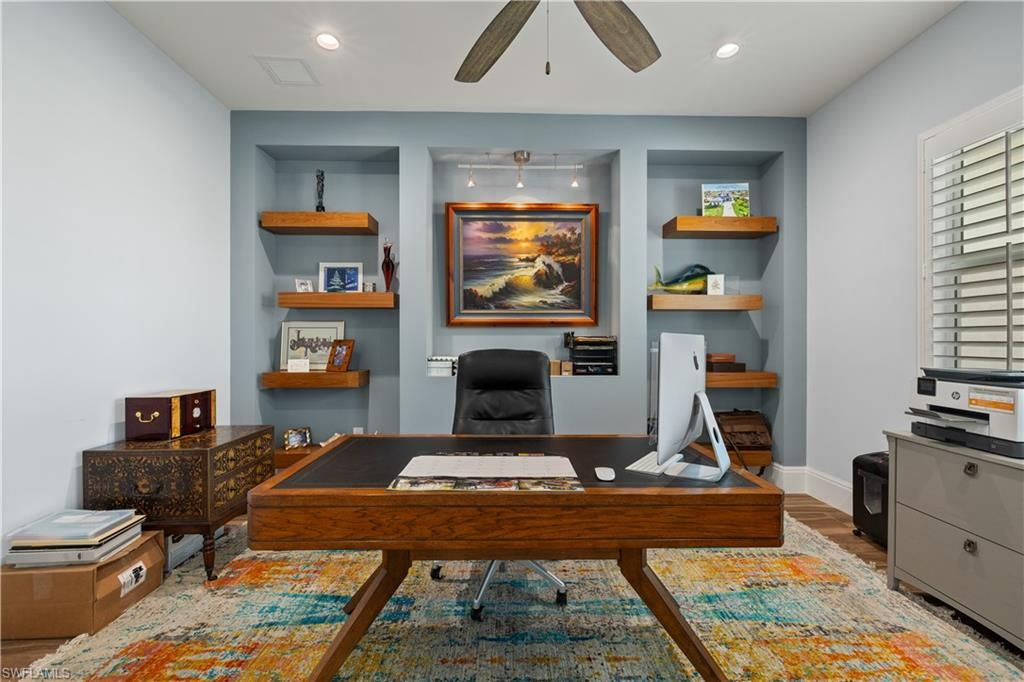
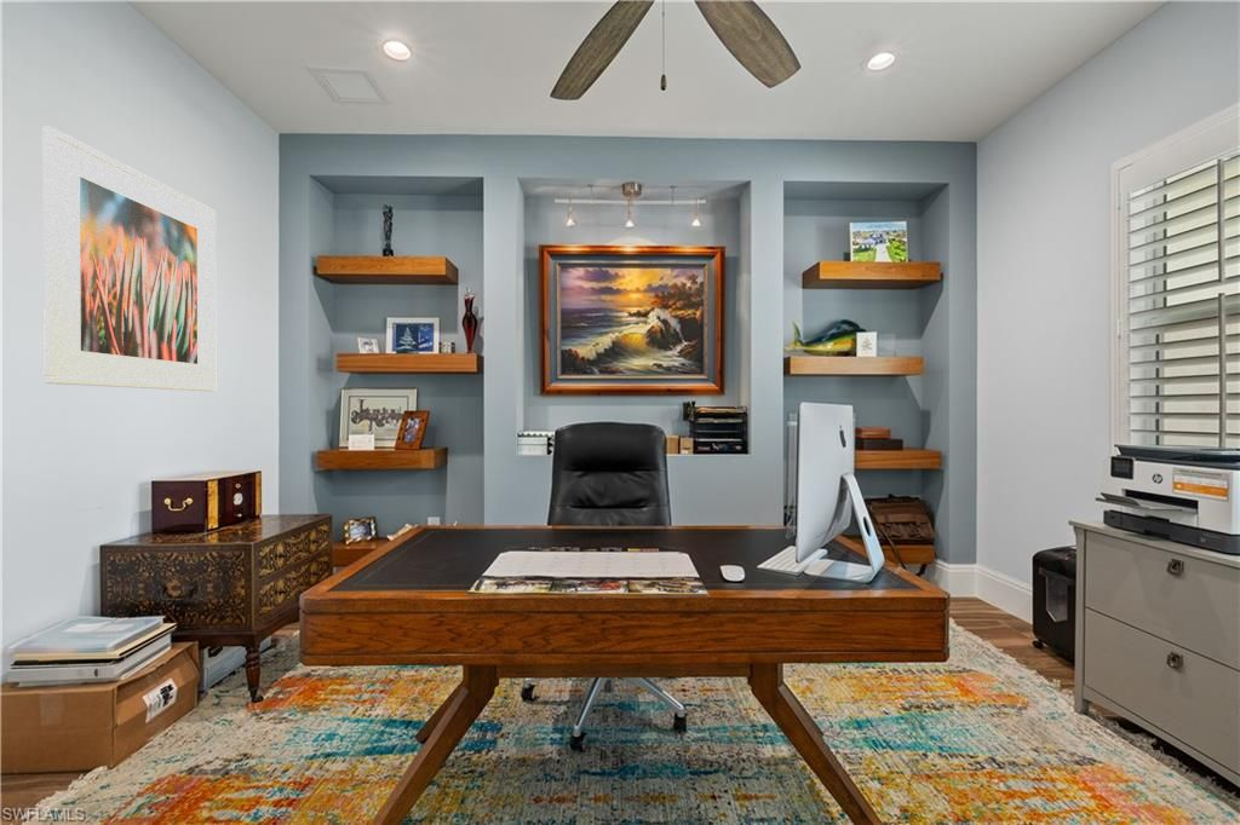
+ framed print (144, 282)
